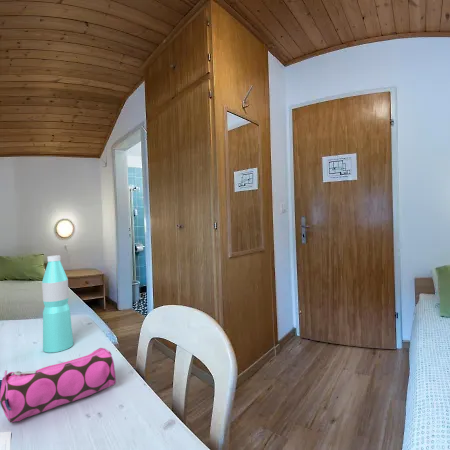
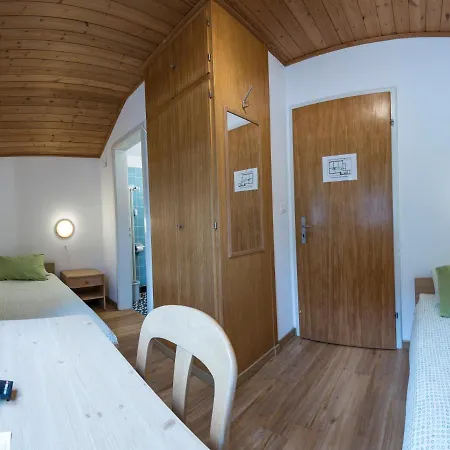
- water bottle (56, 301)
- pencil case (62, 379)
